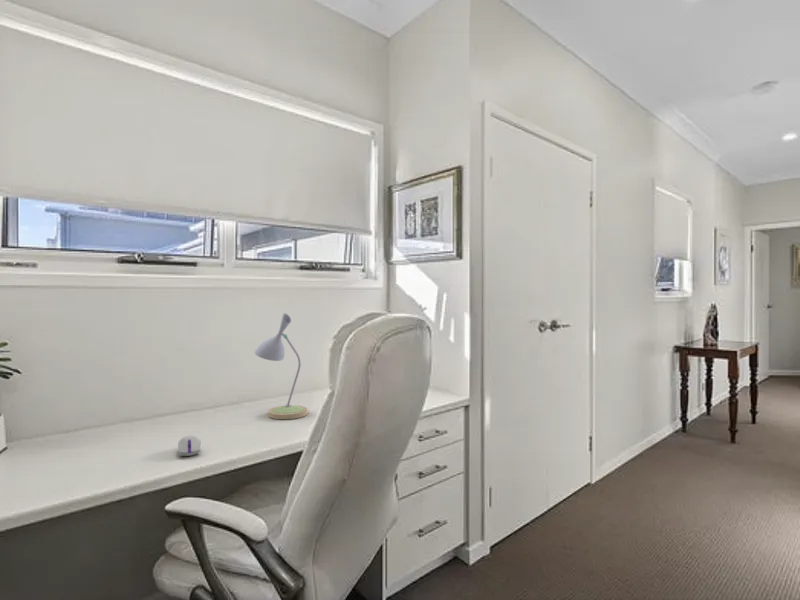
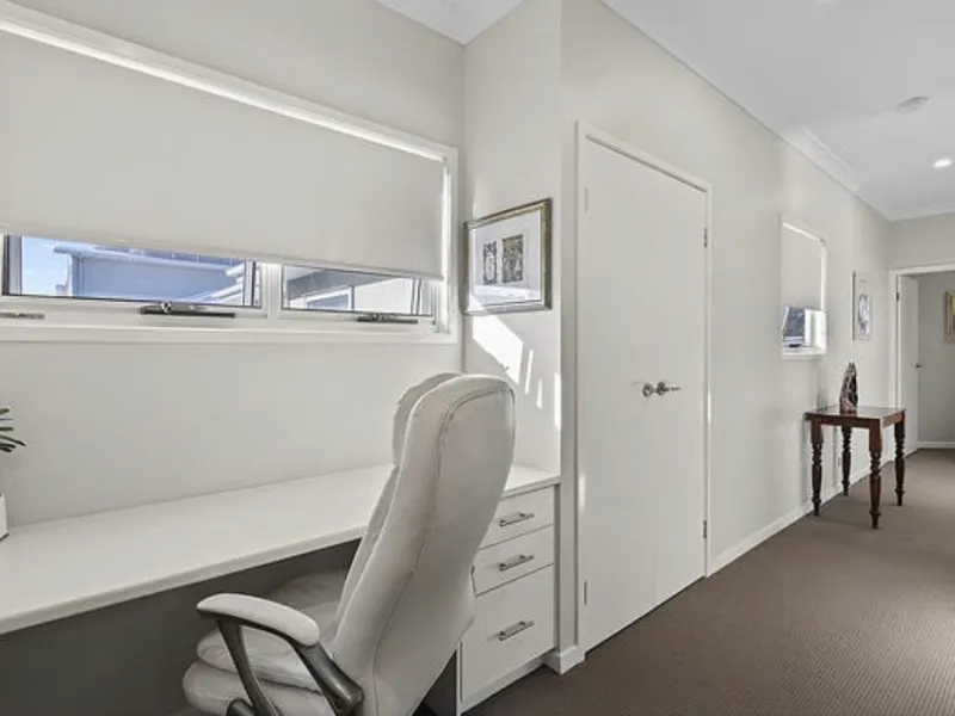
- computer mouse (189, 444)
- desk lamp (280, 360)
